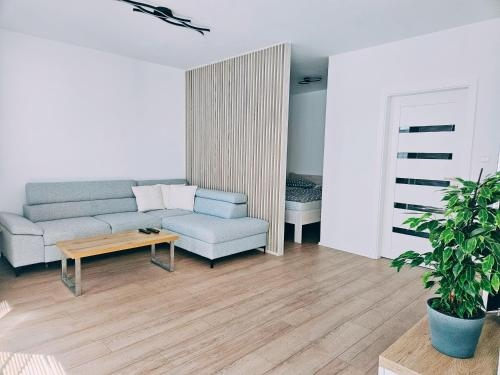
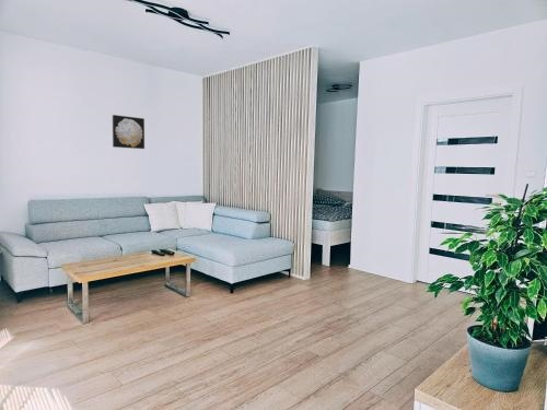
+ wall art (128, 132)
